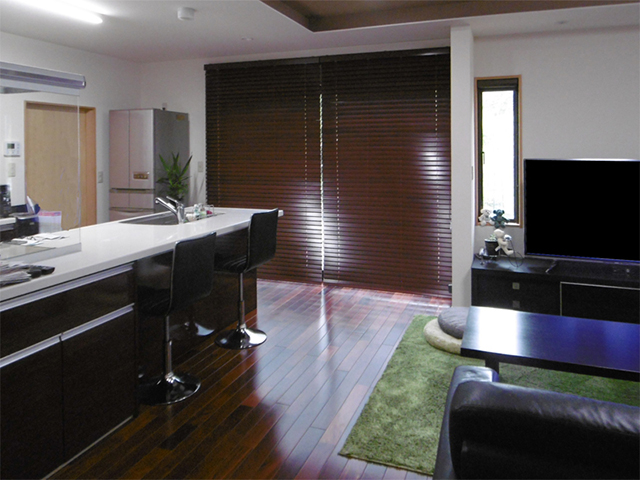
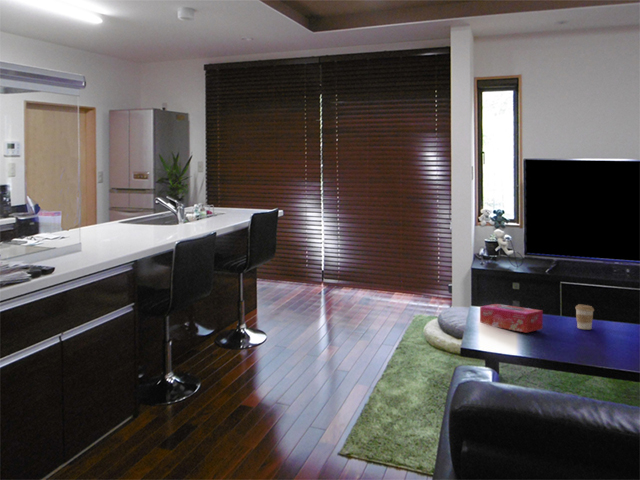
+ coffee cup (584, 316)
+ tissue box (510, 317)
